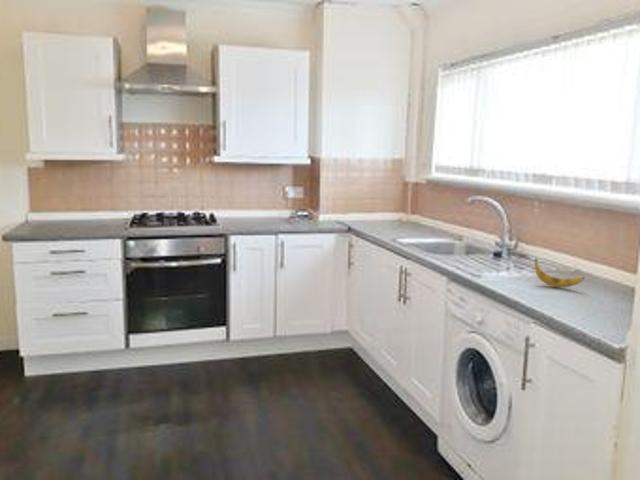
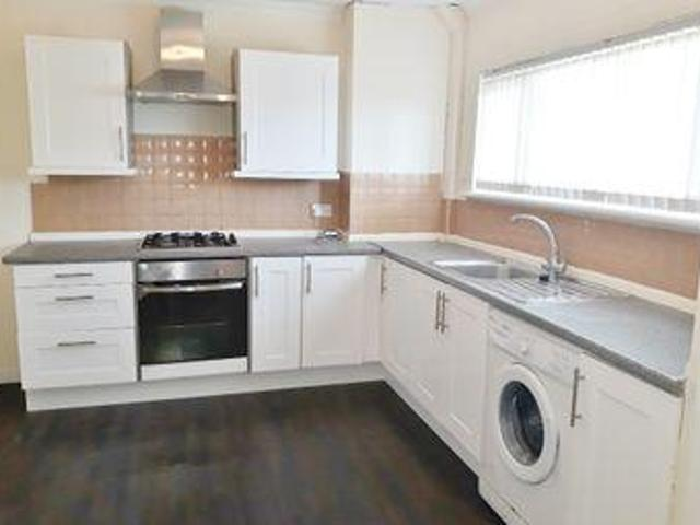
- banana (558, 278)
